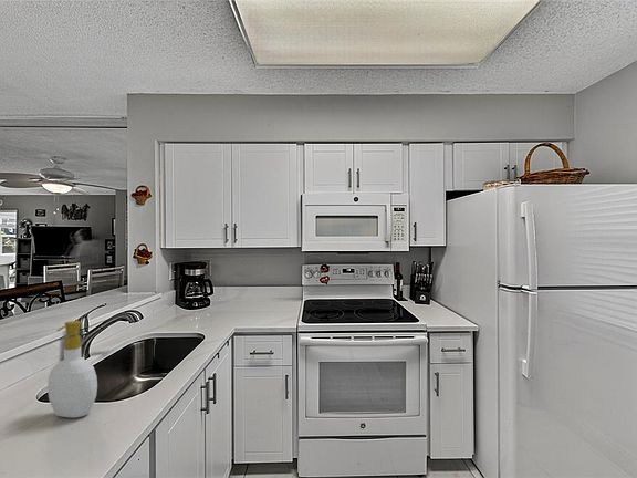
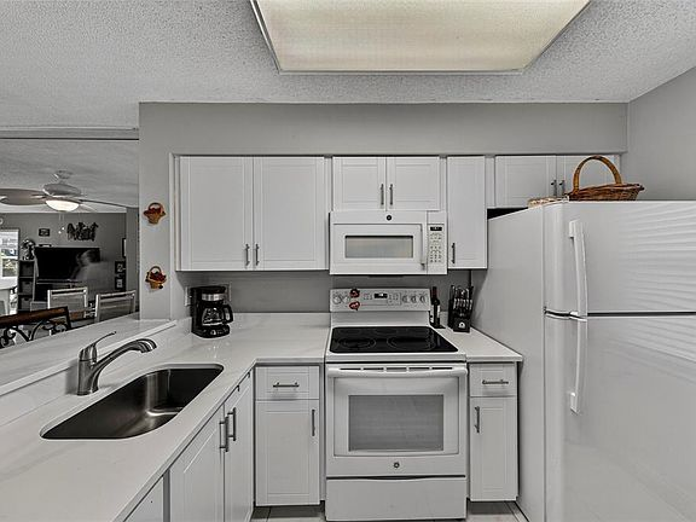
- soap bottle (71, 368)
